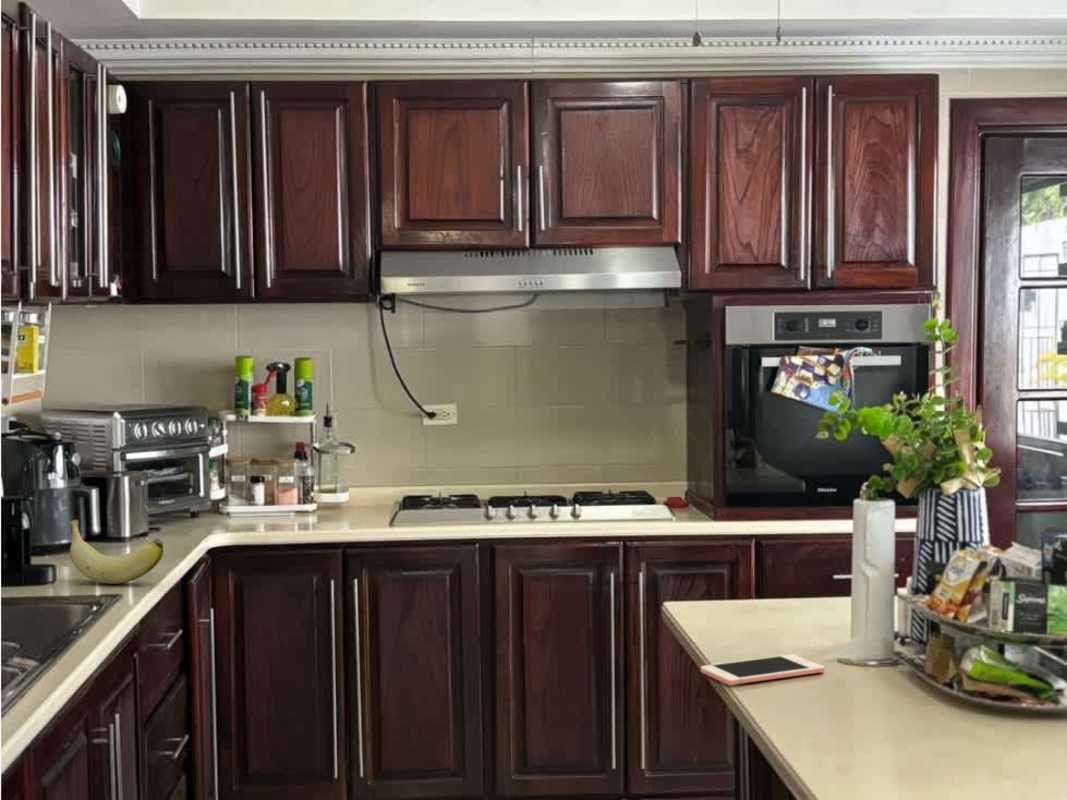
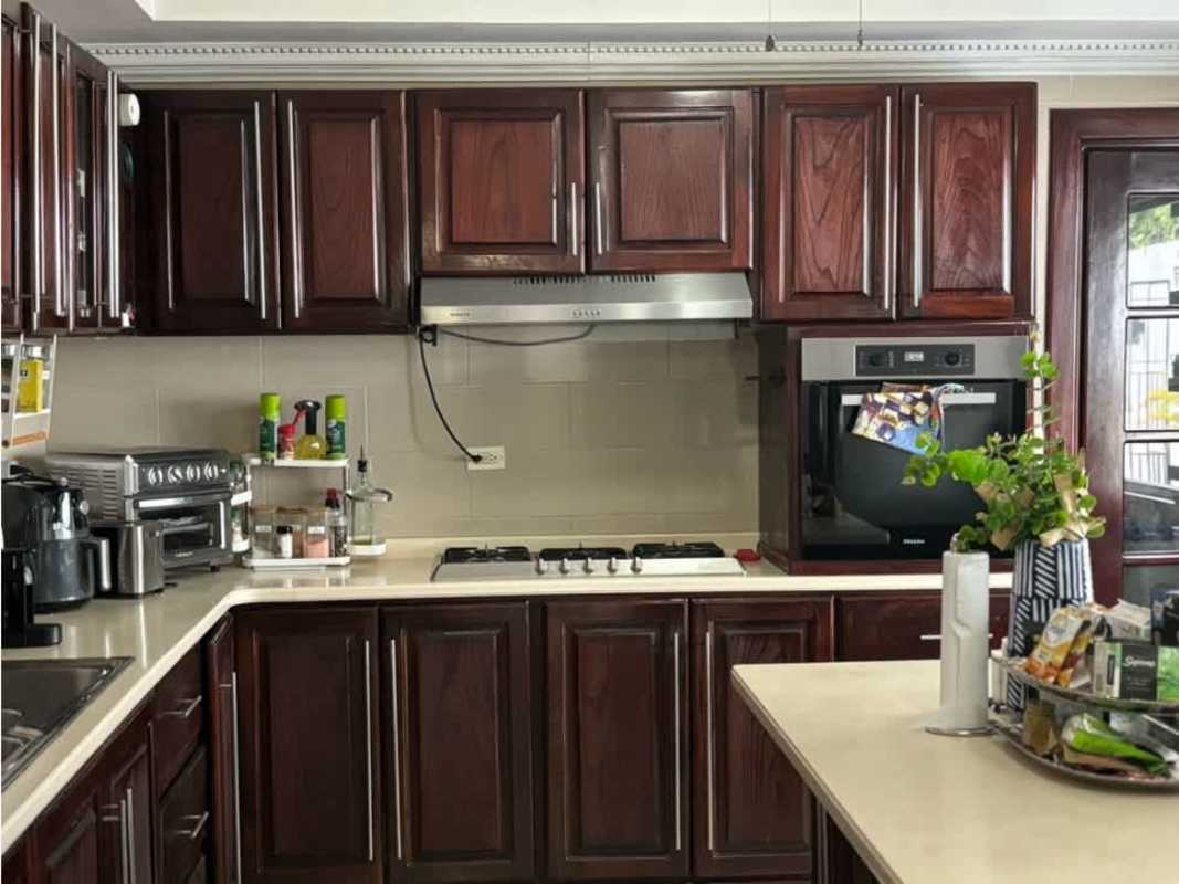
- banana (114, 556)
- cell phone (762, 669)
